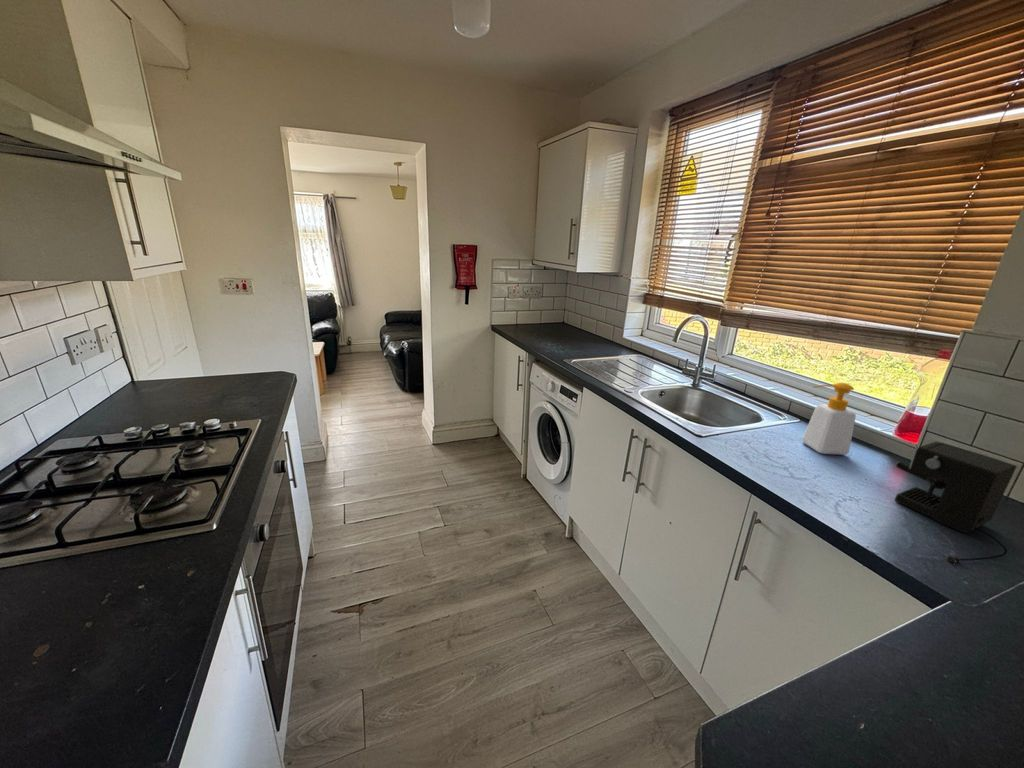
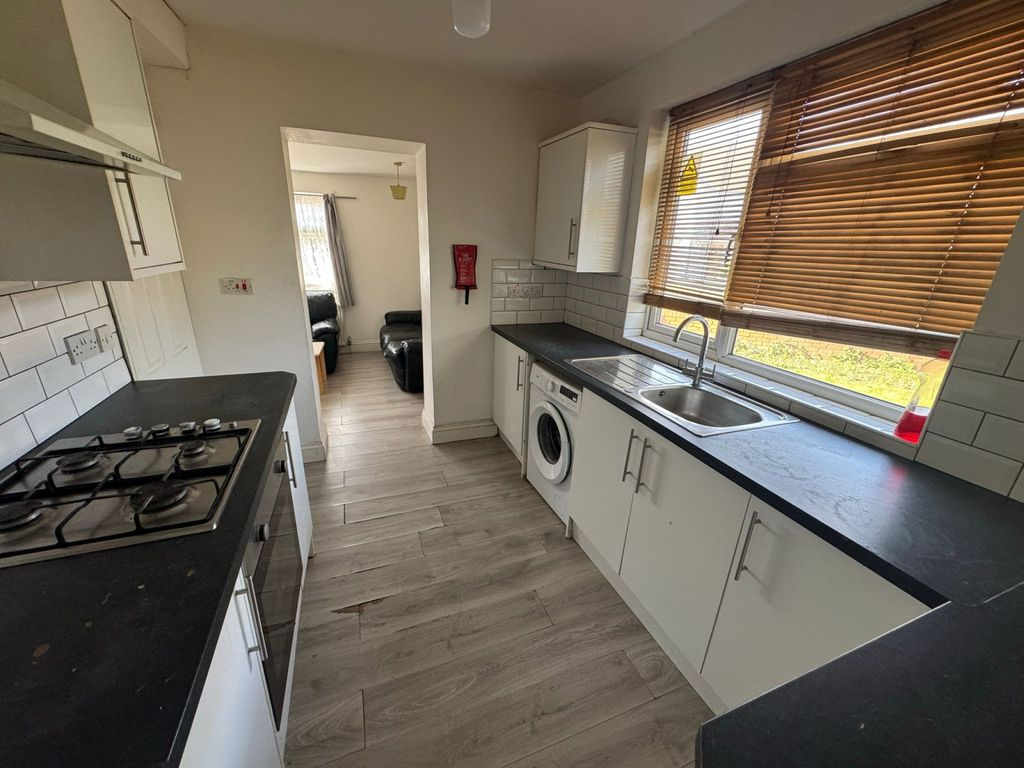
- soap bottle (826, 416)
- coffee maker (942, 493)
